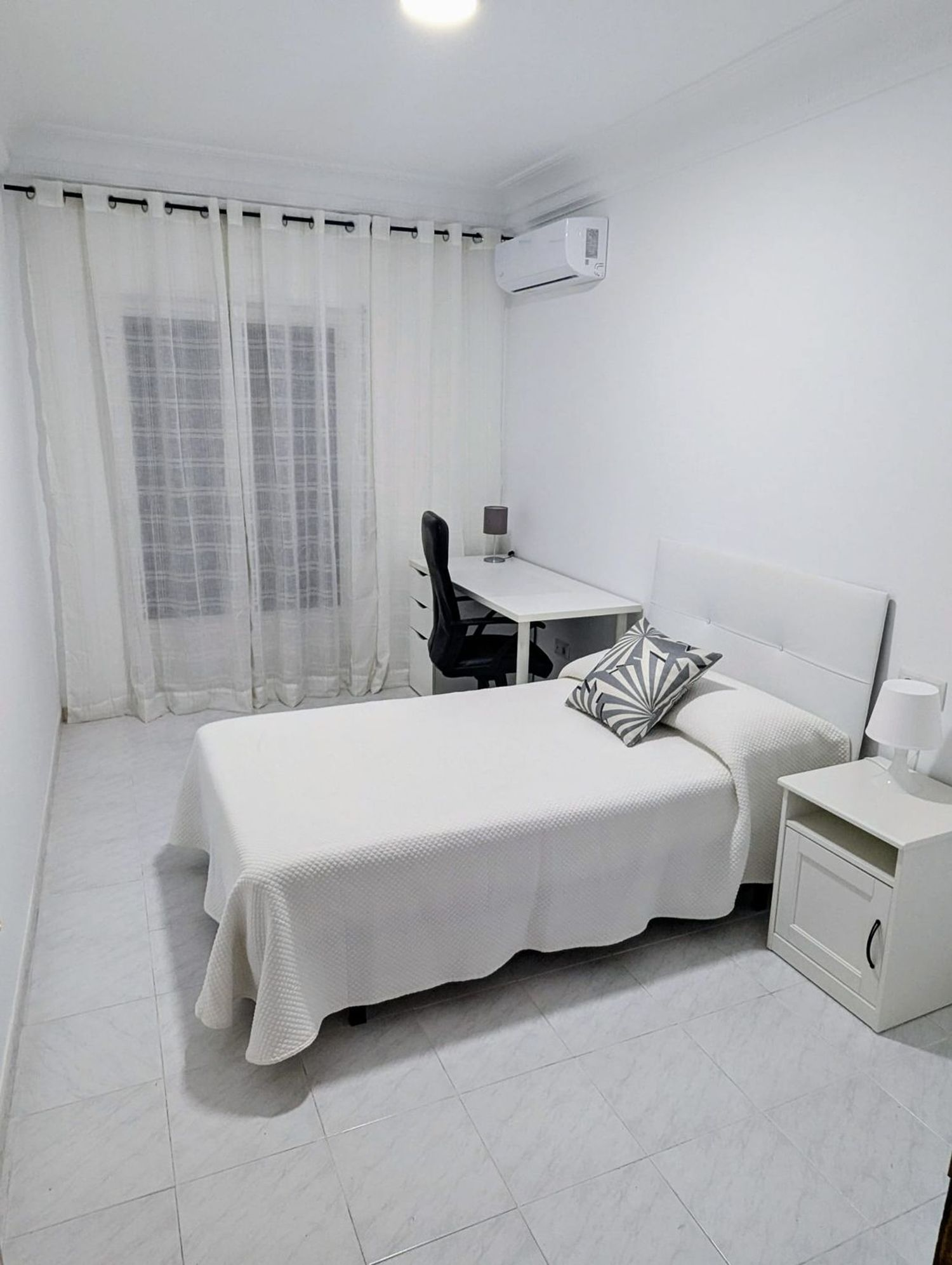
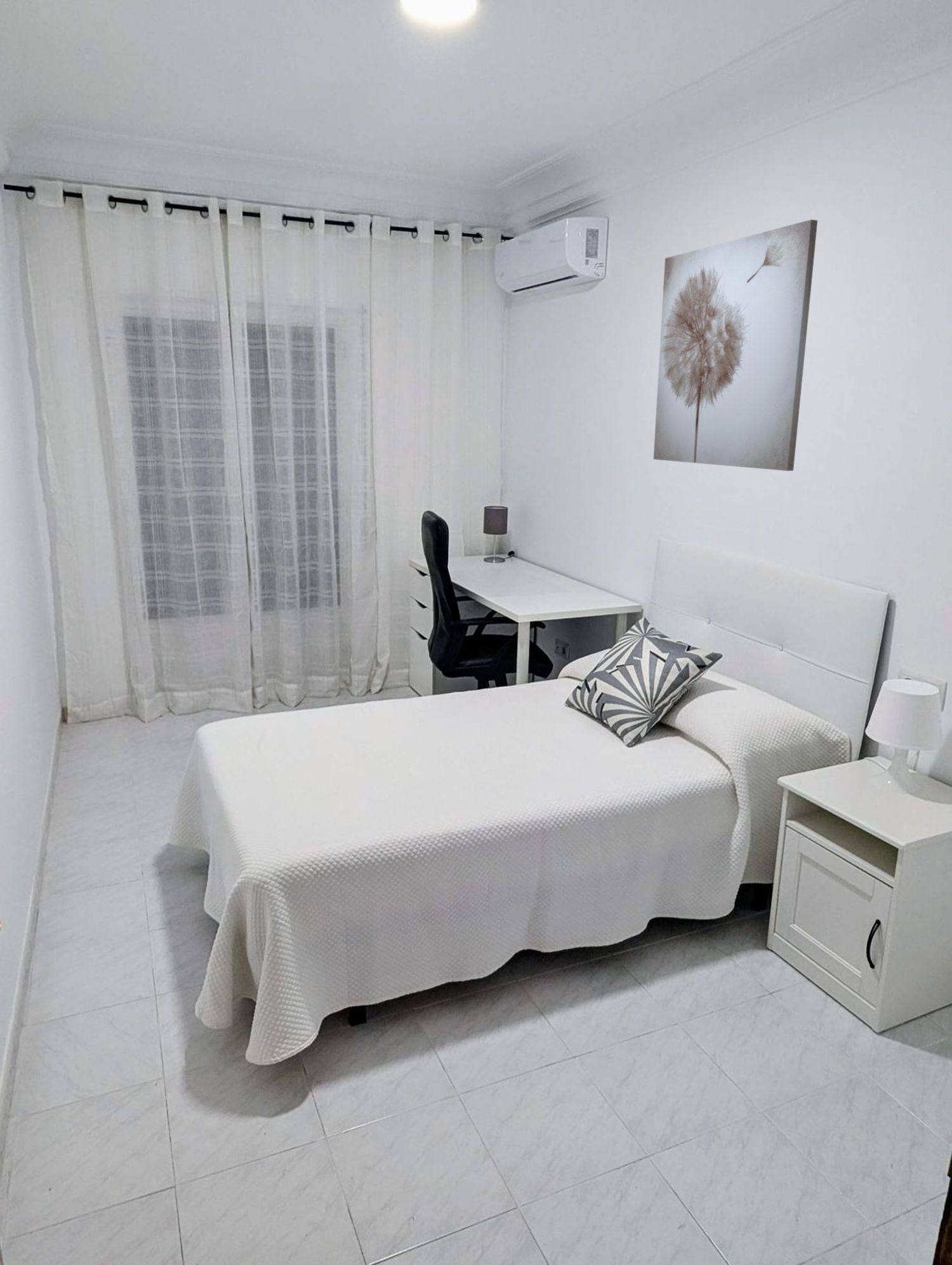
+ wall art (724, 356)
